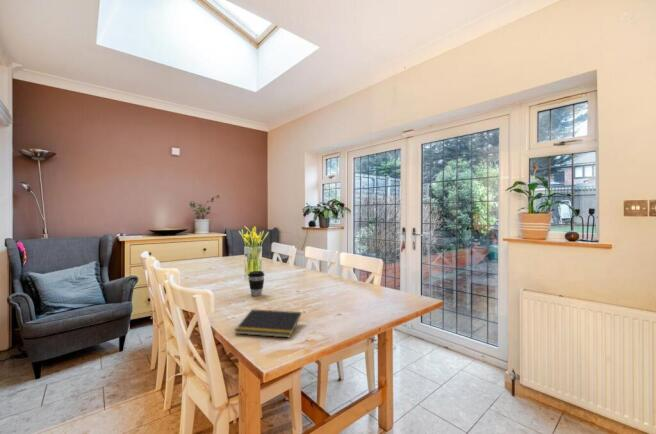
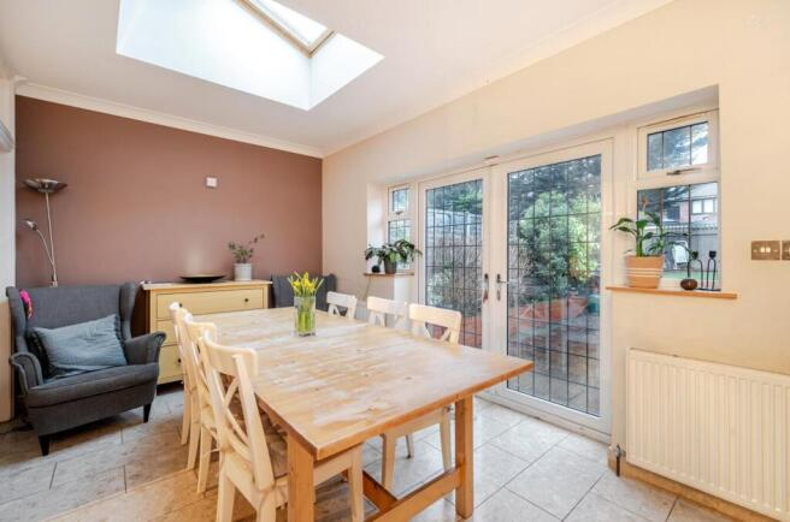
- notepad (269, 322)
- coffee cup (256, 283)
